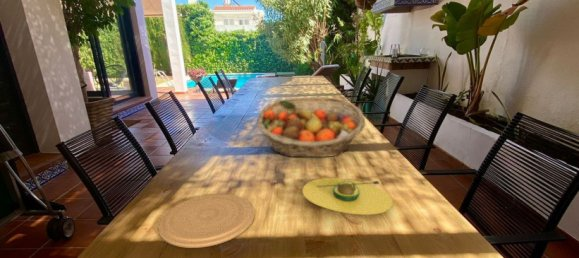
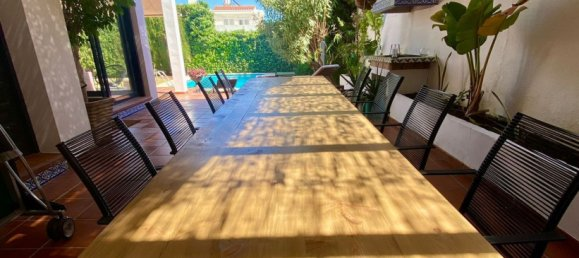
- plate (208, 216)
- avocado (346, 188)
- fruit basket (310, 125)
